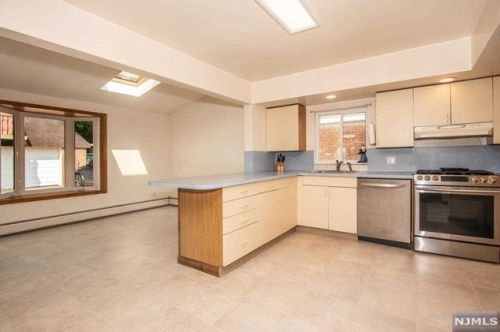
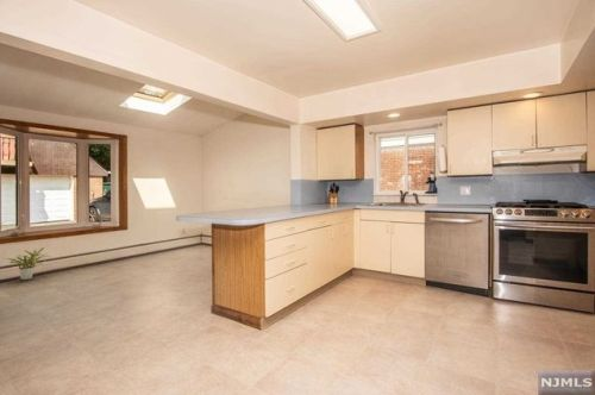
+ potted plant (30, 263)
